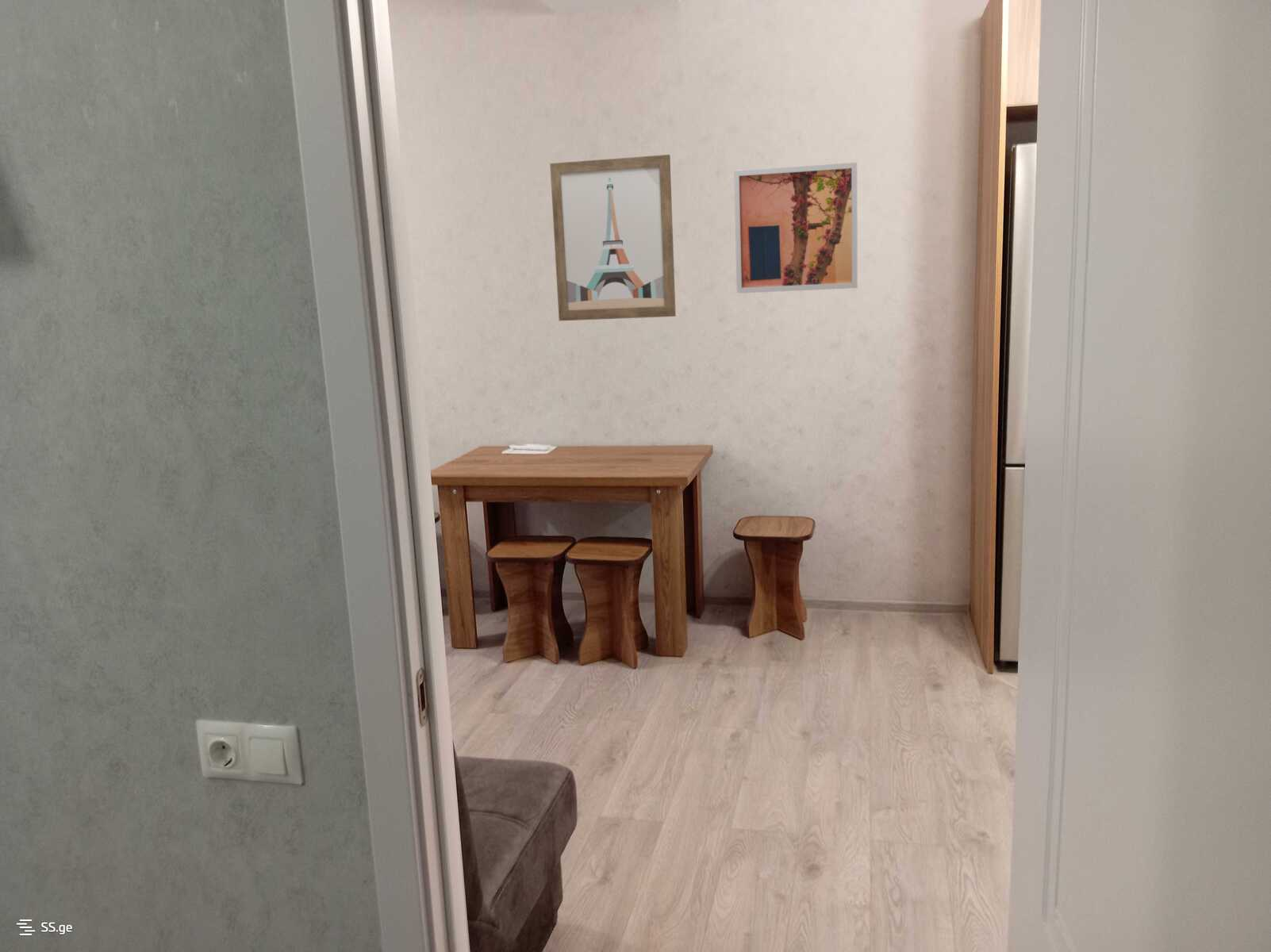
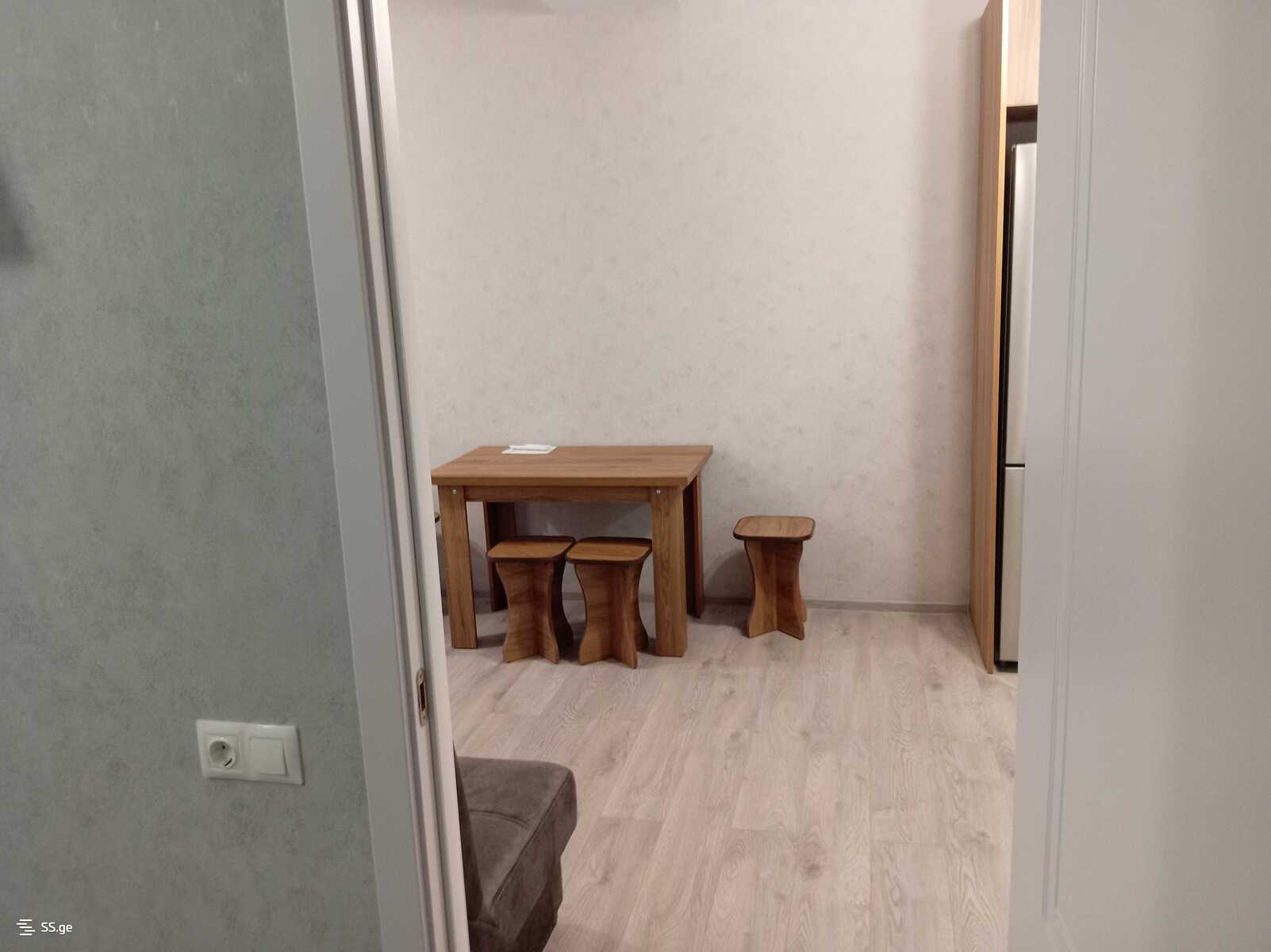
- wall art (795, 229)
- wall art (612, 240)
